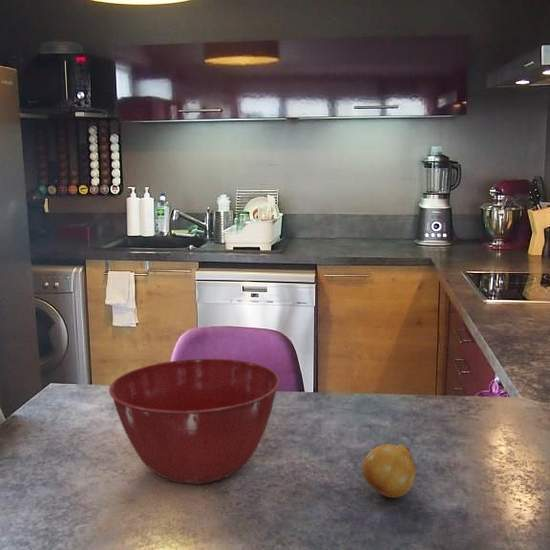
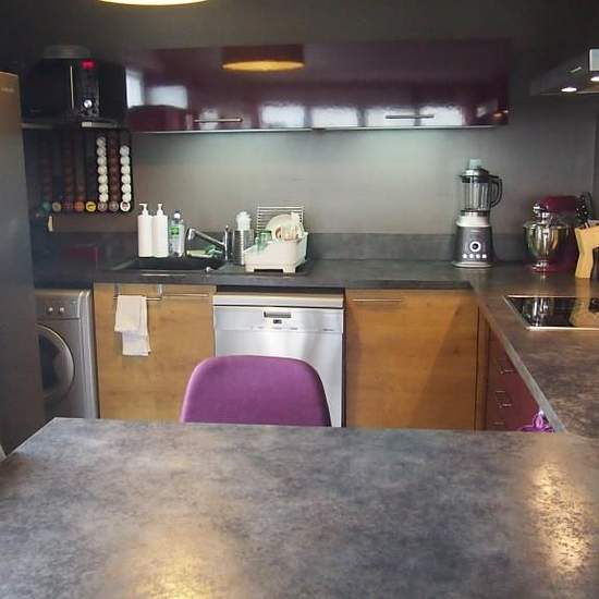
- fruit (388, 471)
- mixing bowl (196, 424)
